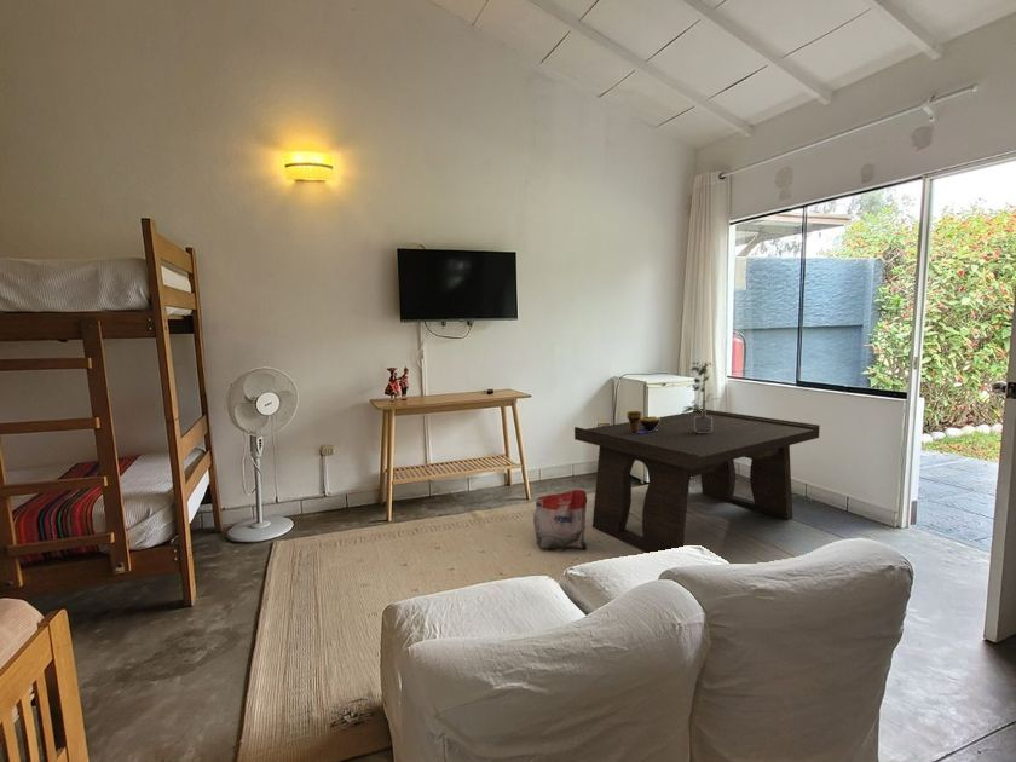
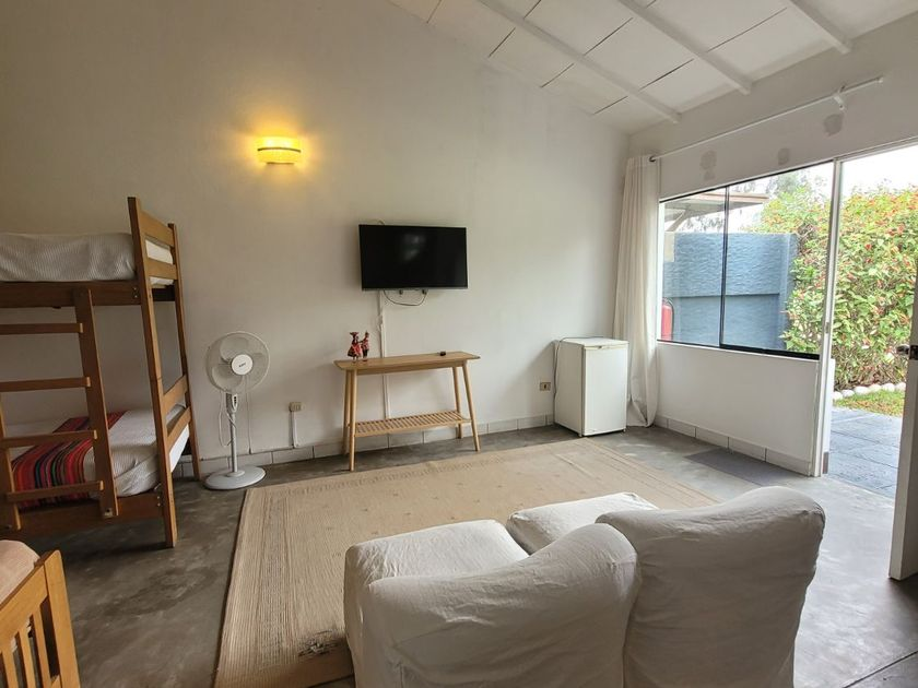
- bag (560, 513)
- potted plant (697, 389)
- decorative bowl (642, 420)
- coffee table (694, 474)
